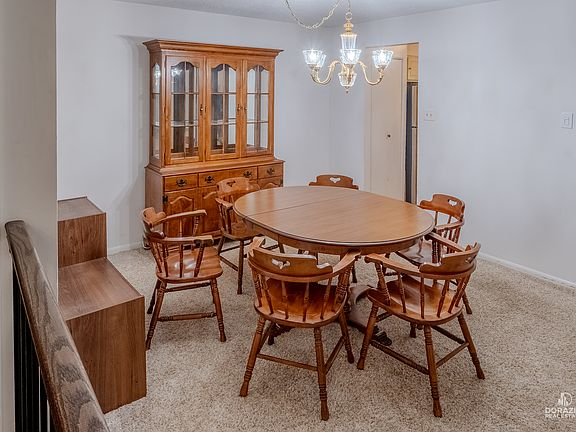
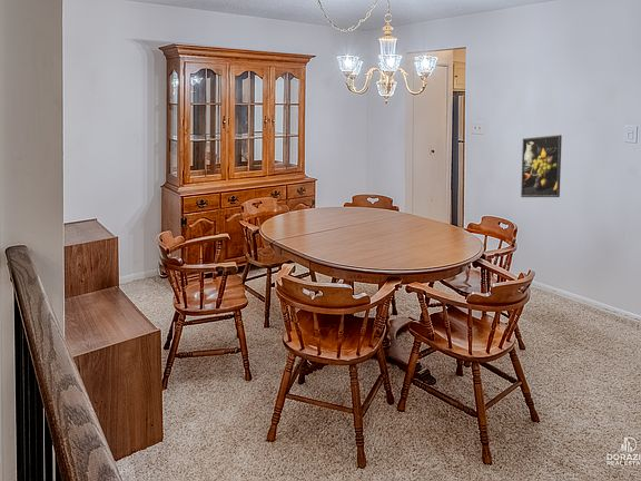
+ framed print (540, 167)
